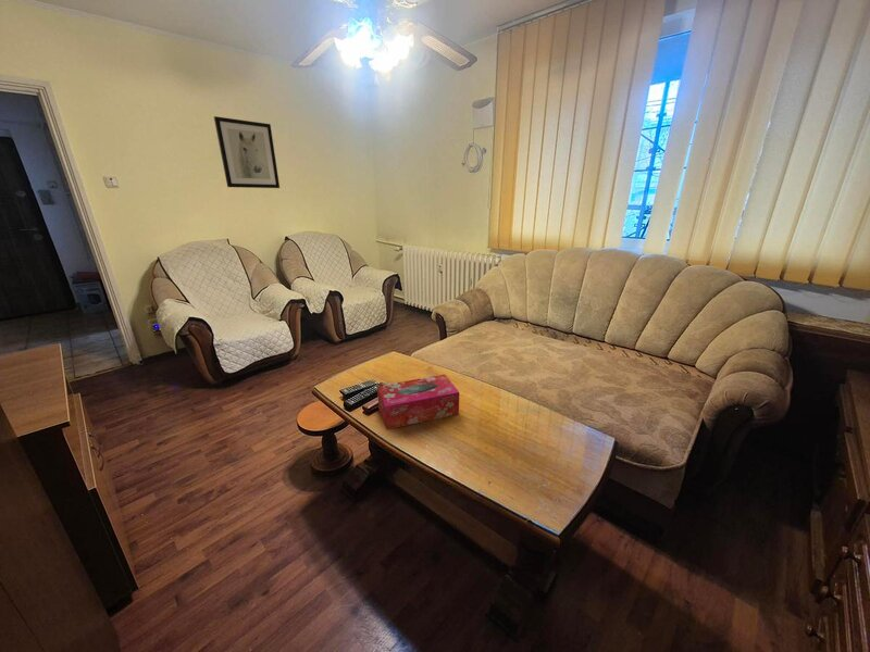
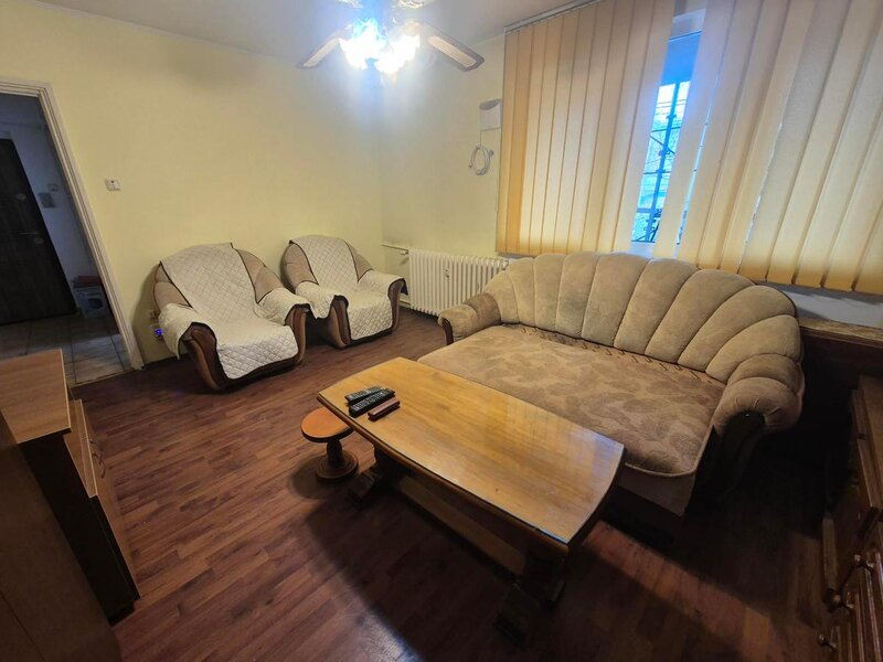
- tissue box (418, 400)
- wall art (249, 154)
